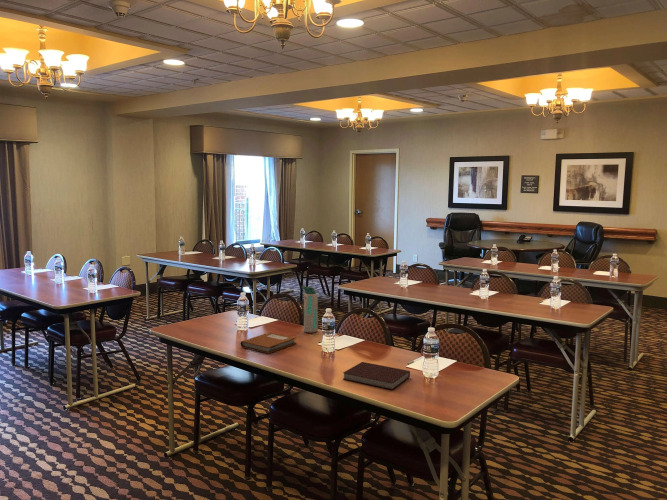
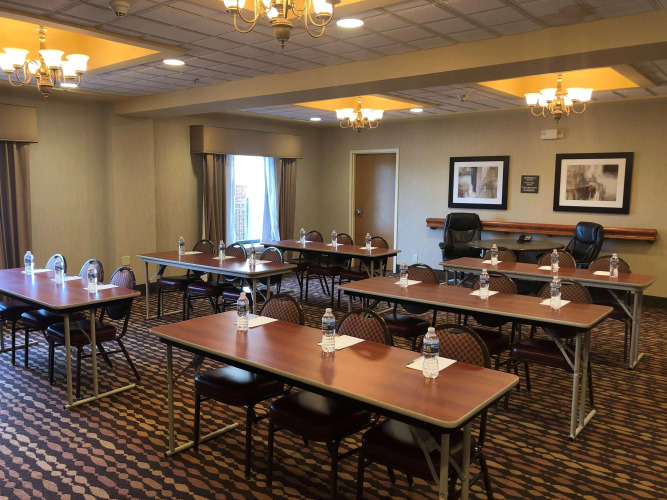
- notebook (376, 374)
- water bottle (309, 308)
- notebook (269, 341)
